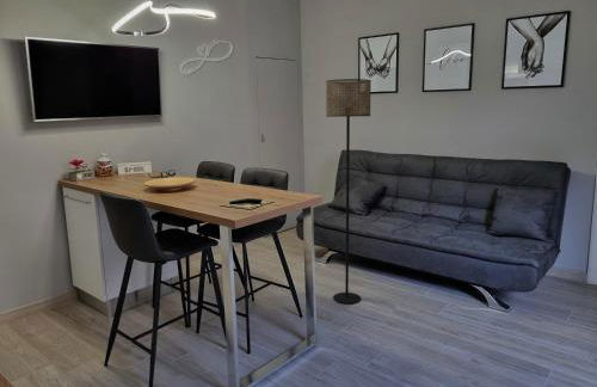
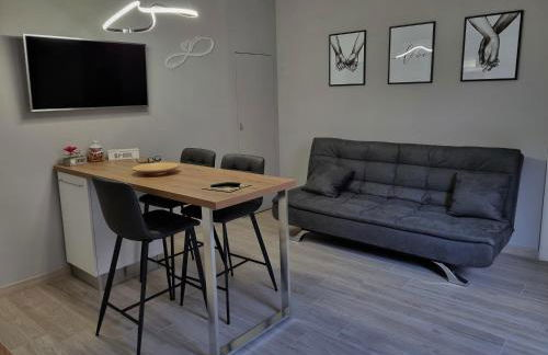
- floor lamp (347, 194)
